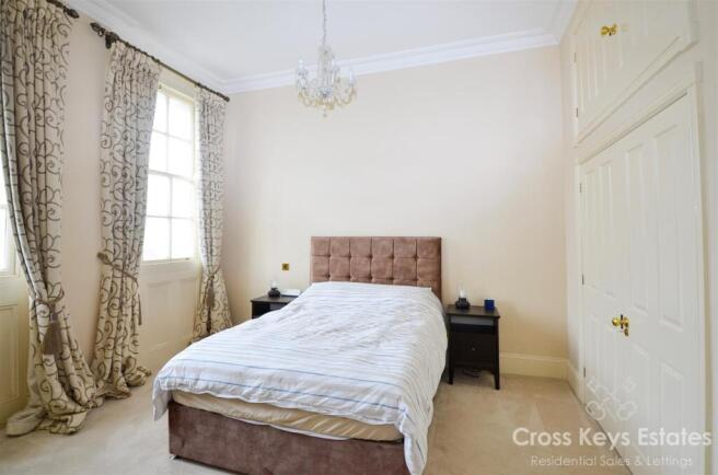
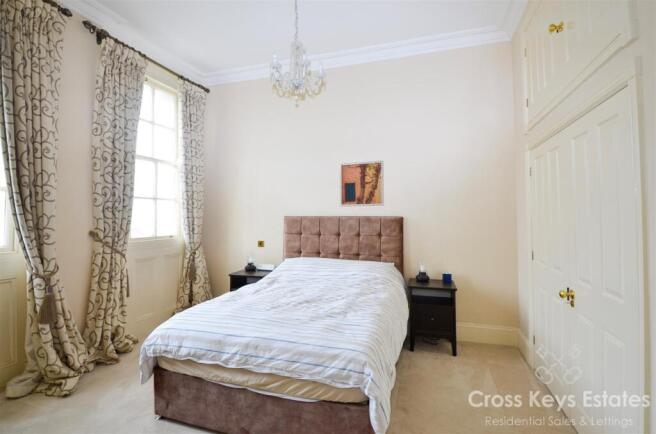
+ wall art (361, 184)
